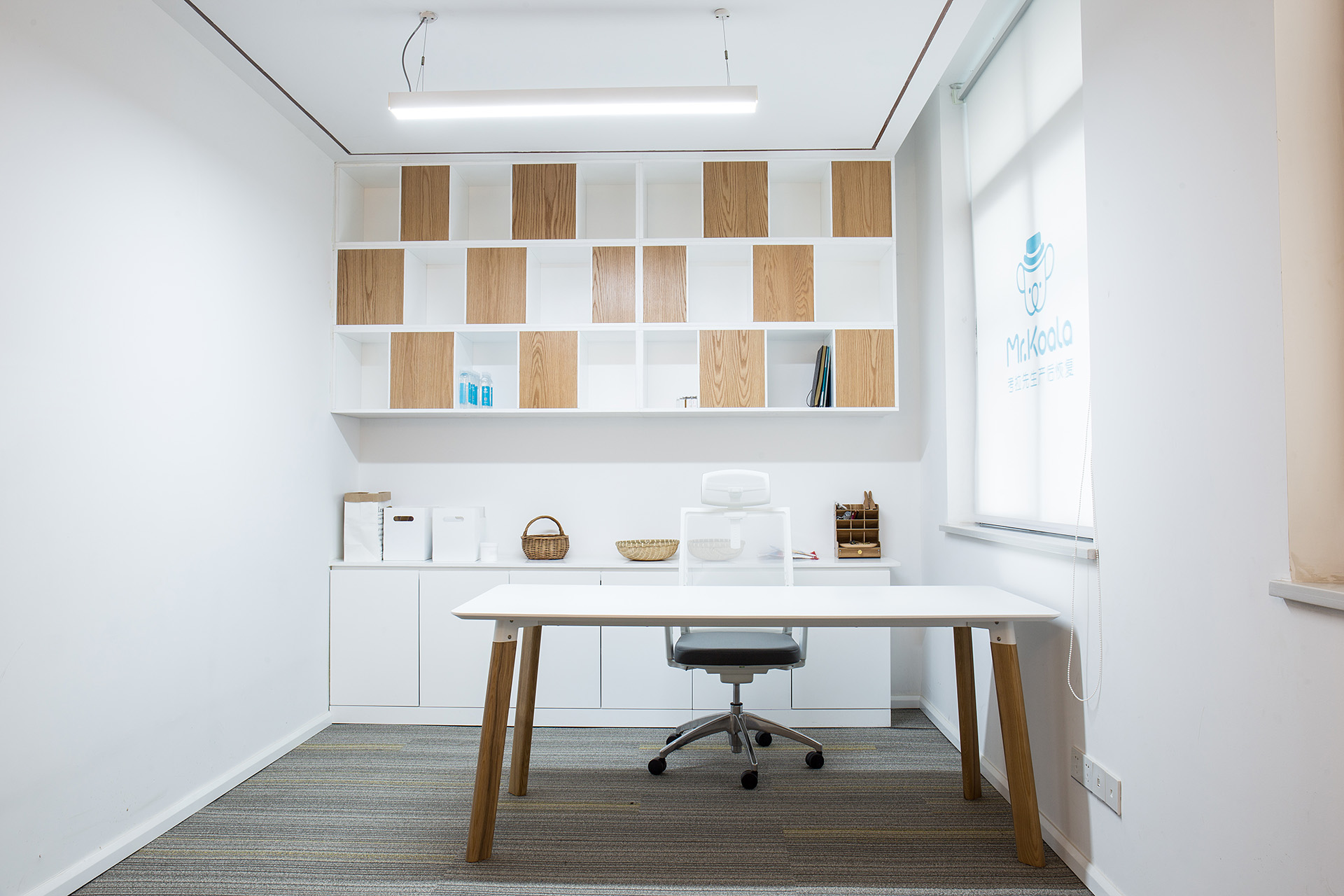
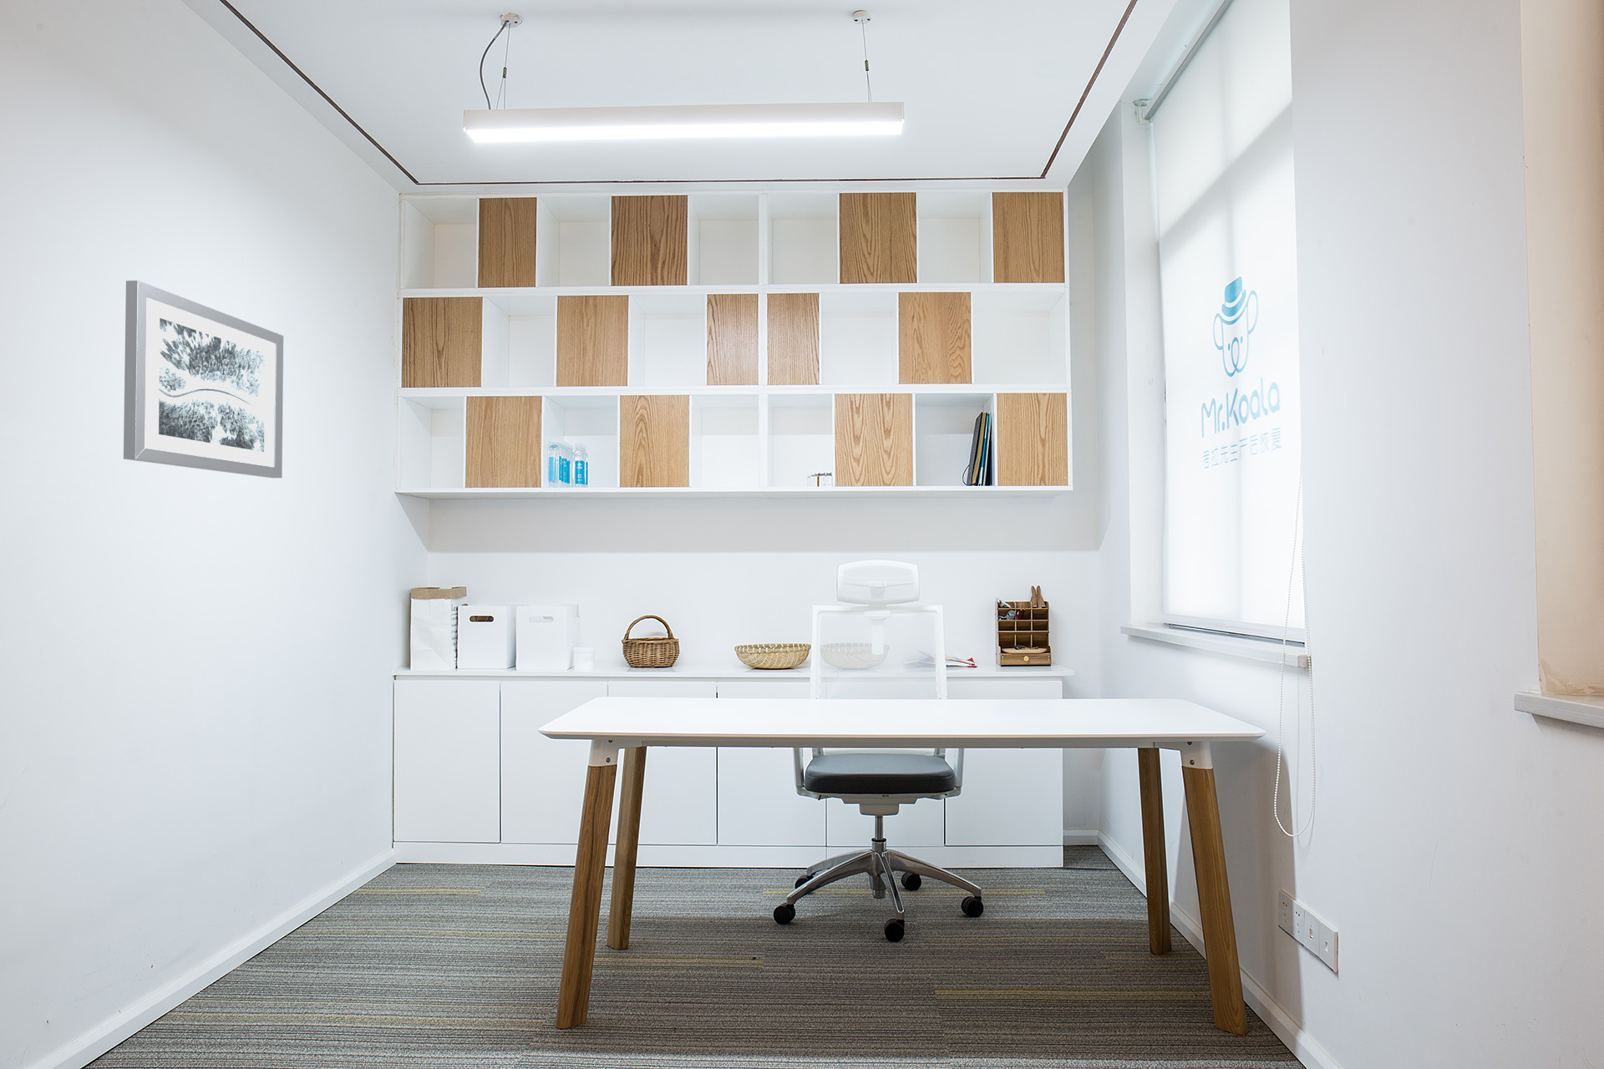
+ wall art (212, 390)
